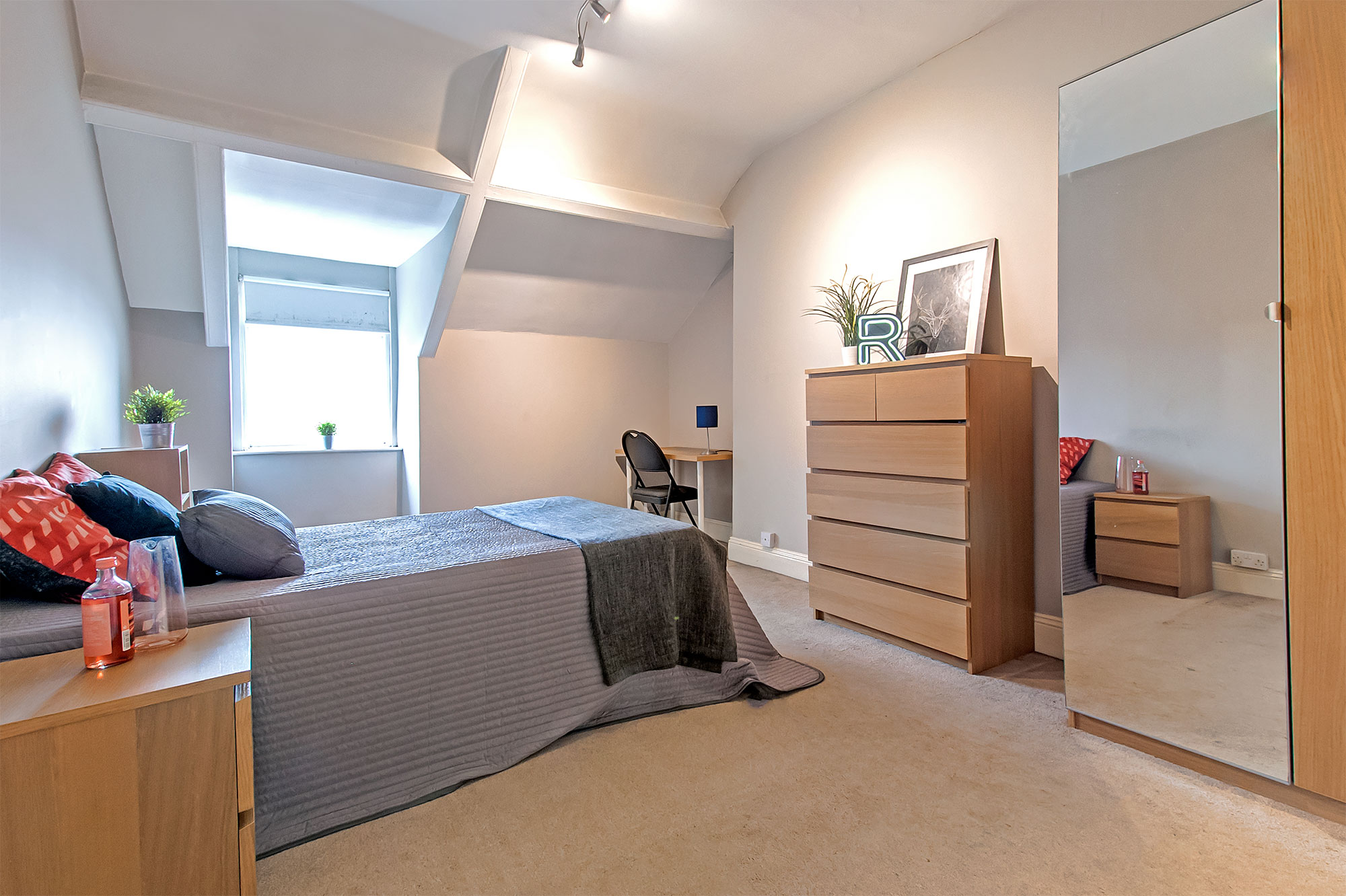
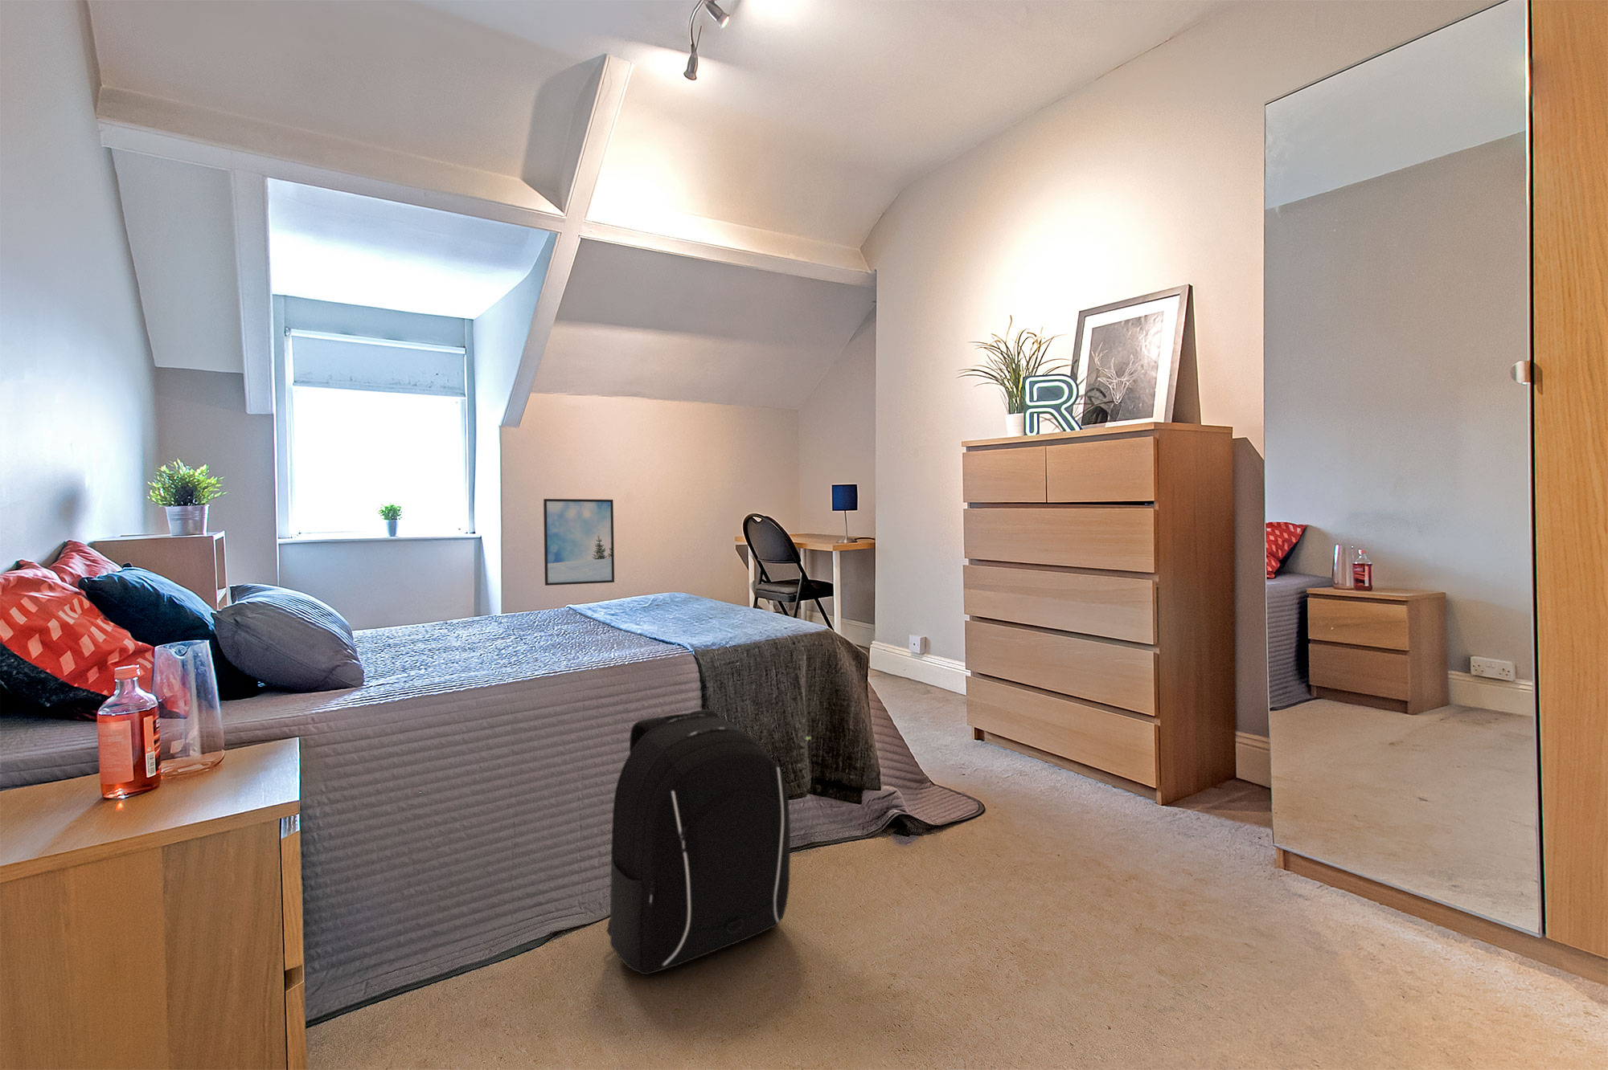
+ backpack (689, 826)
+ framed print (579, 541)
